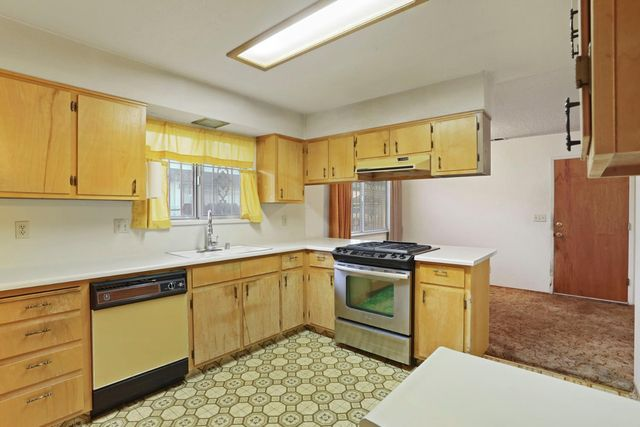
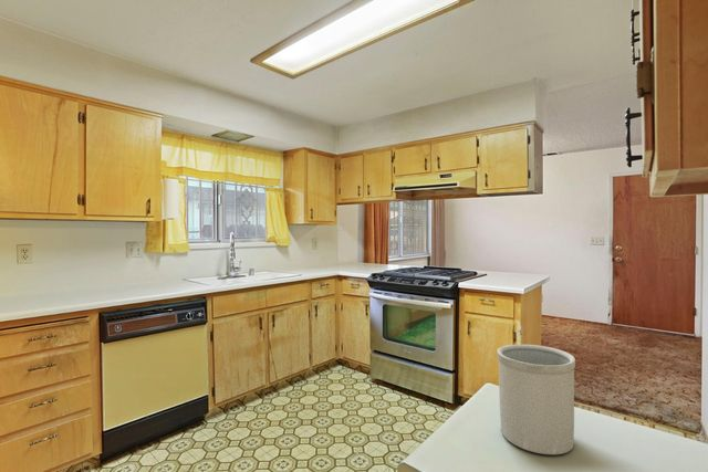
+ utensil holder (534, 395)
